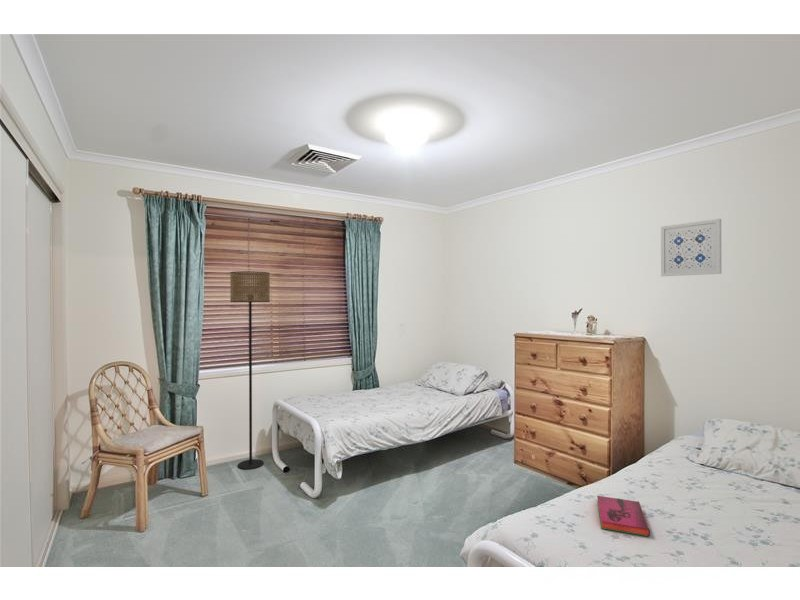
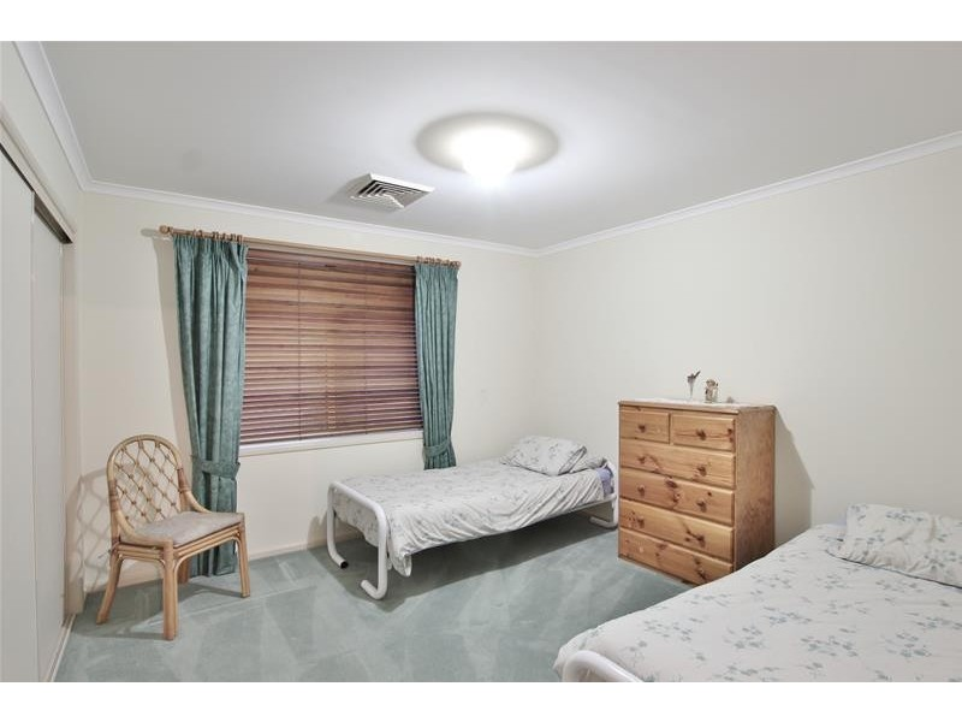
- floor lamp (250, 368)
- wall art (689, 249)
- hardback book (621, 514)
